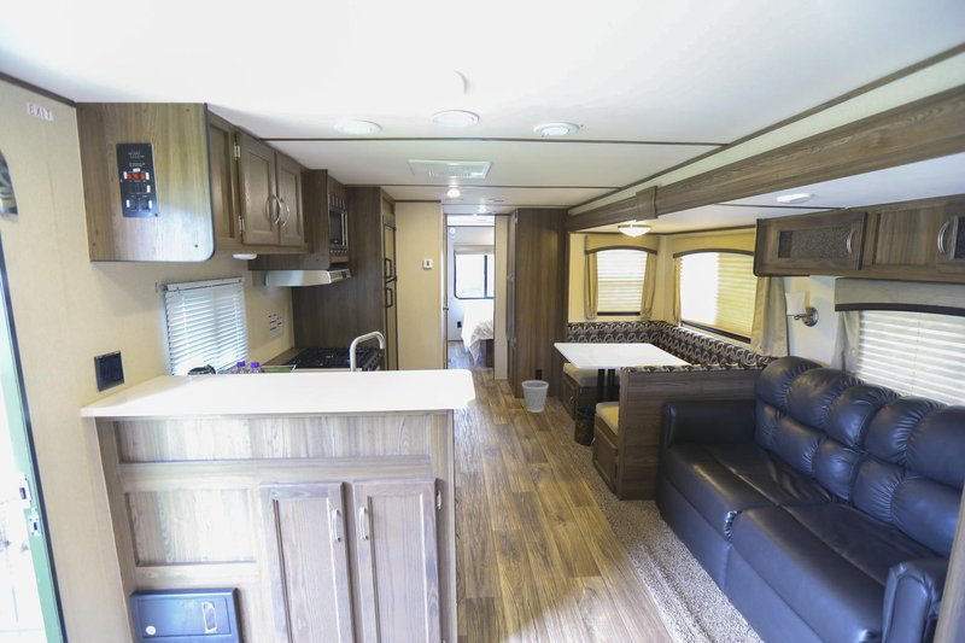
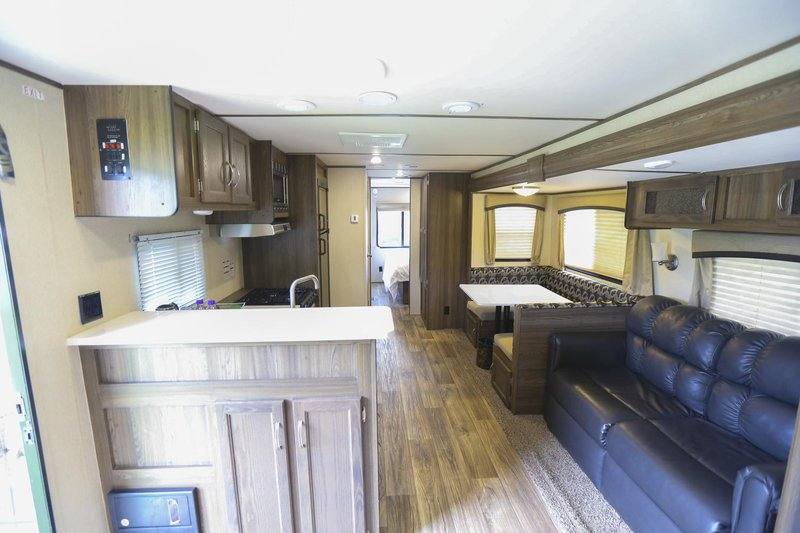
- wastebasket (534, 396)
